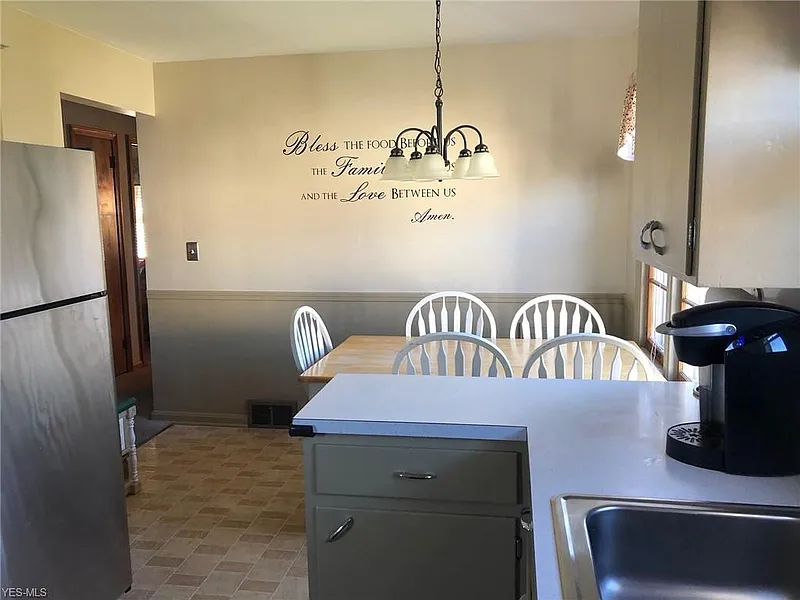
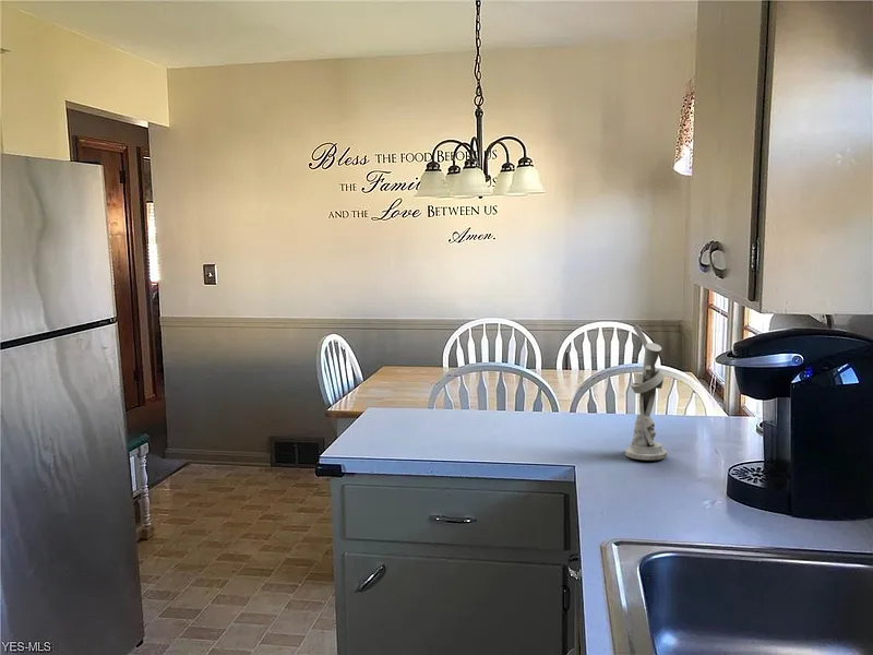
+ utensil holder (646, 391)
